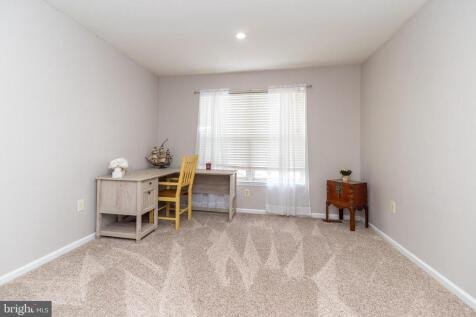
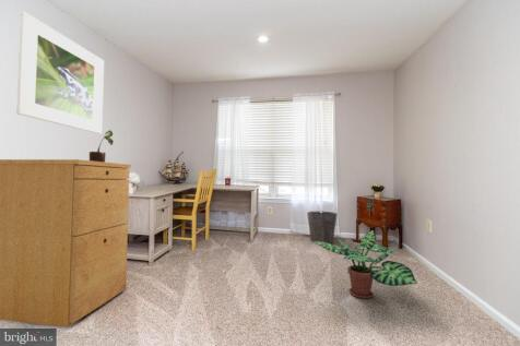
+ potted plant (354, 262)
+ waste bin (321, 226)
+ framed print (68, 82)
+ potted plant (99, 146)
+ filing cabinet (66, 231)
